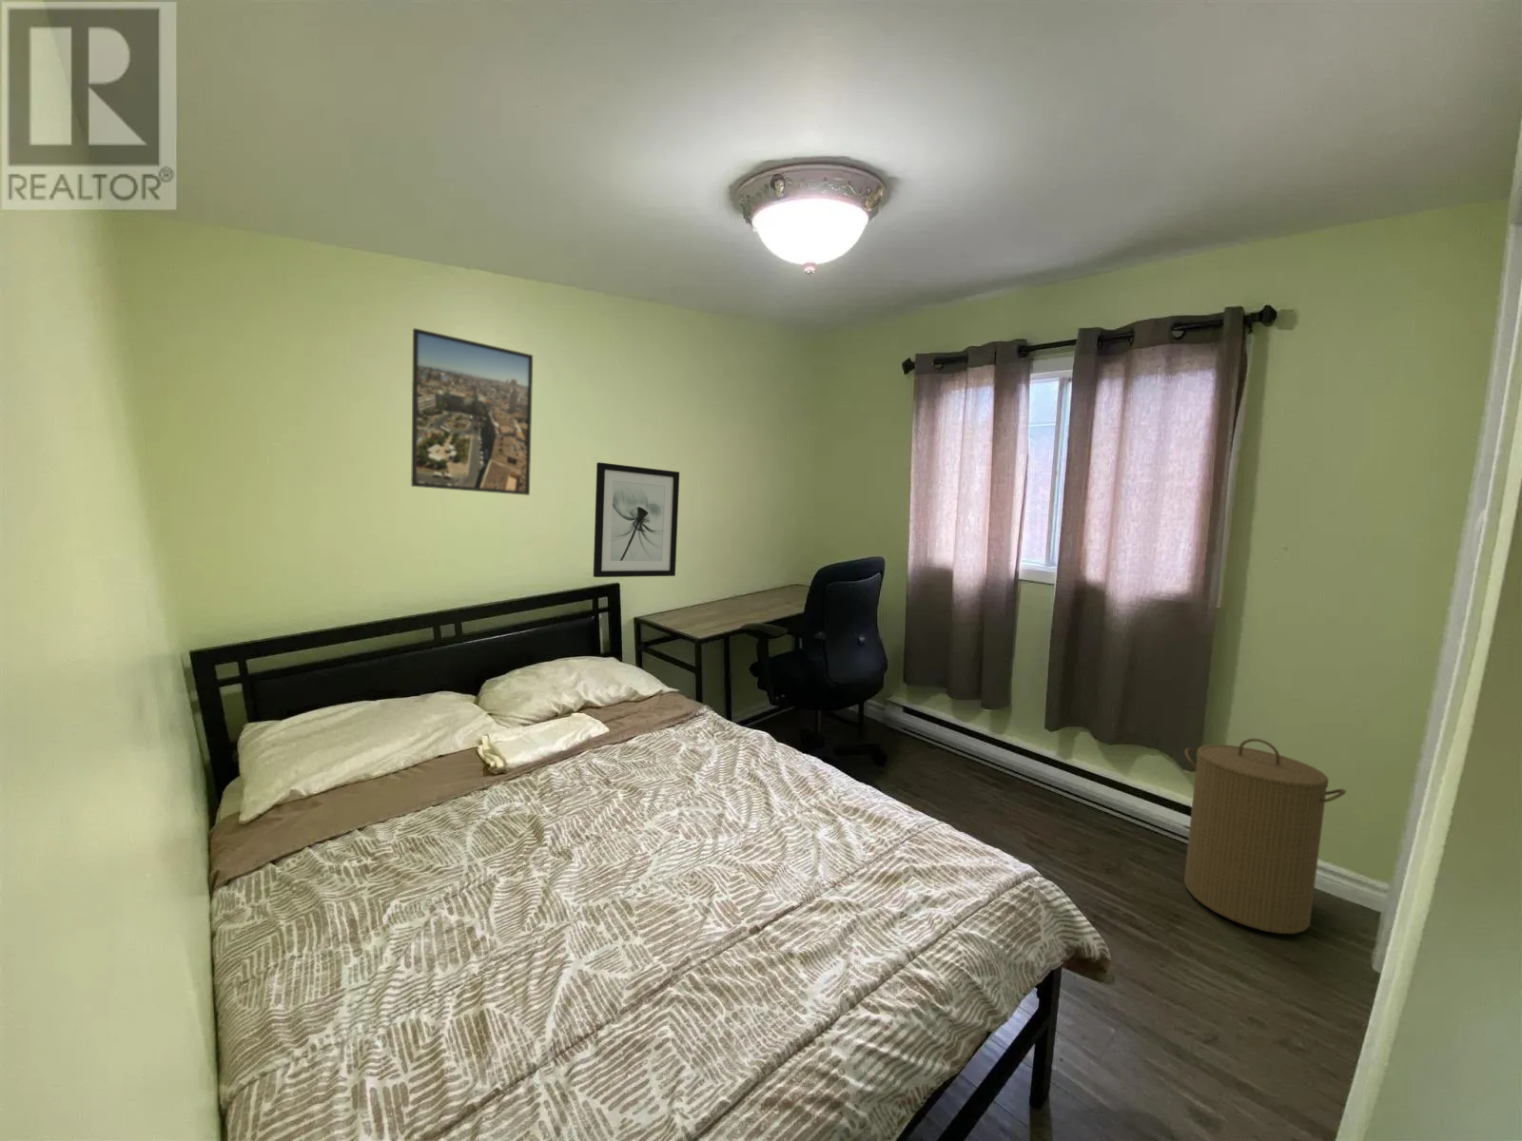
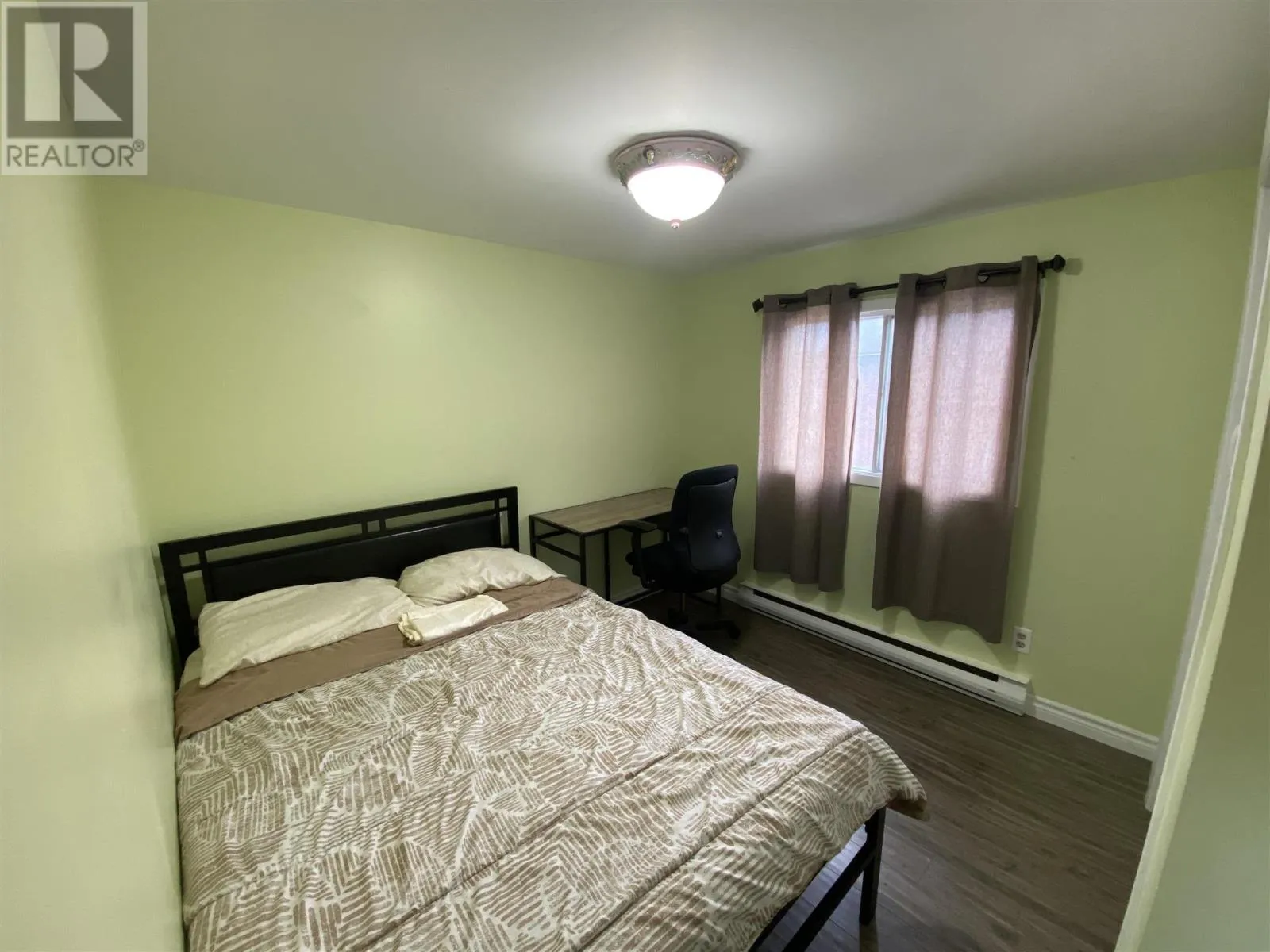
- wall art (638, 523)
- laundry hamper (1252, 821)
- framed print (475, 417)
